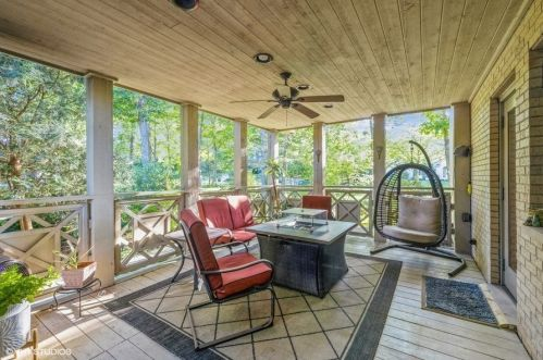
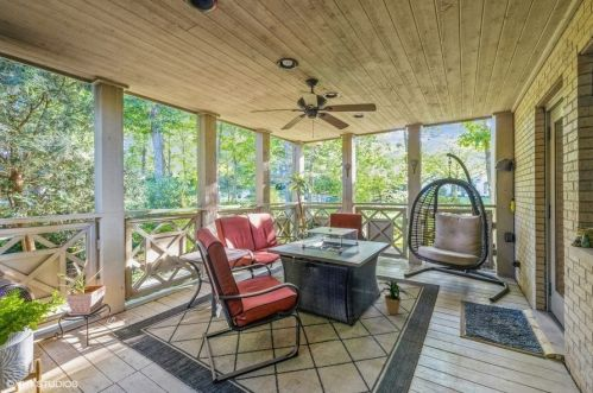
+ potted plant (392, 297)
